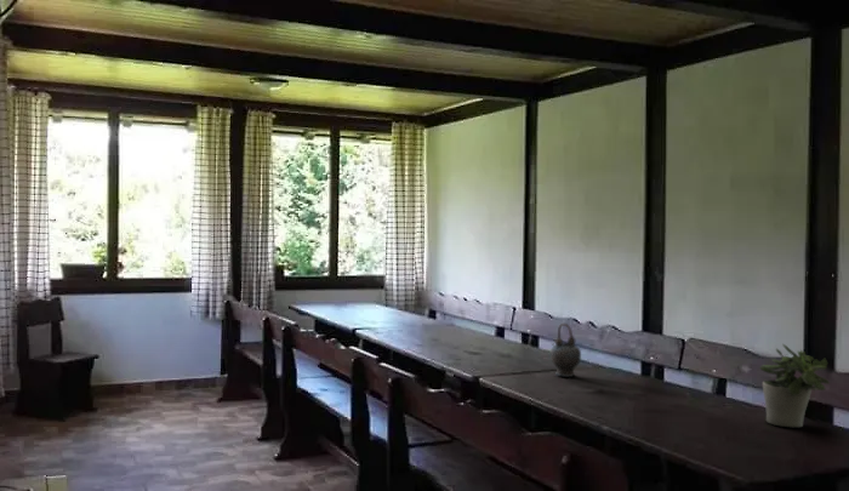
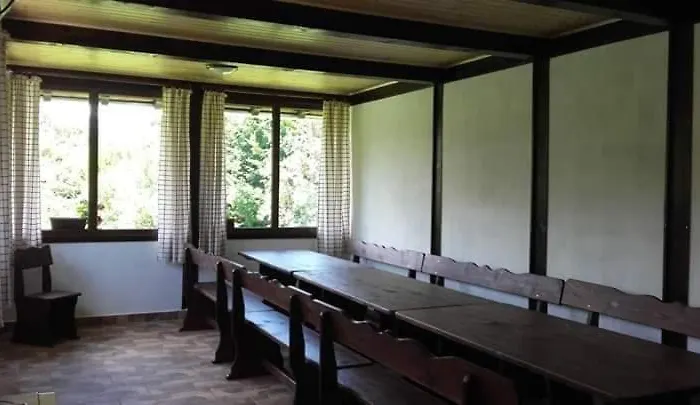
- teapot (563, 348)
- potted plant (798, 386)
